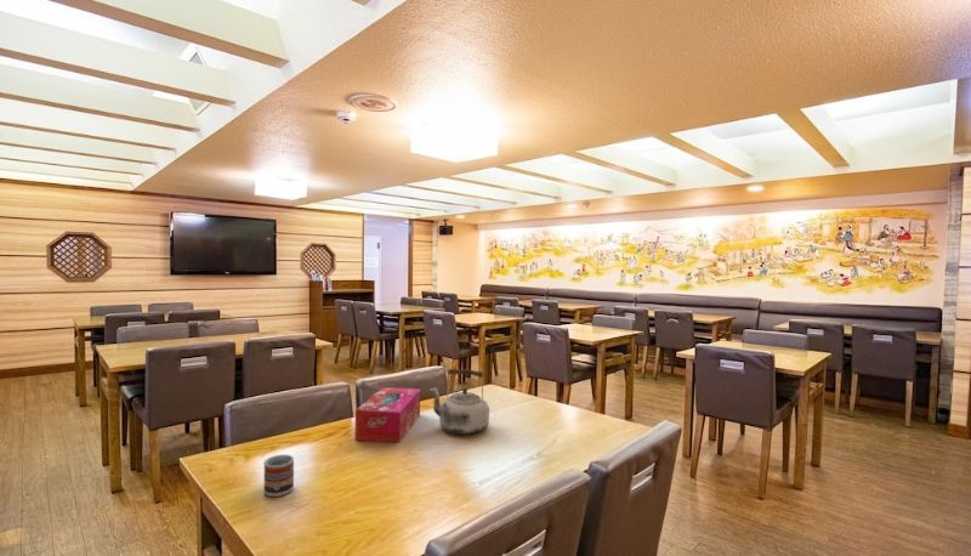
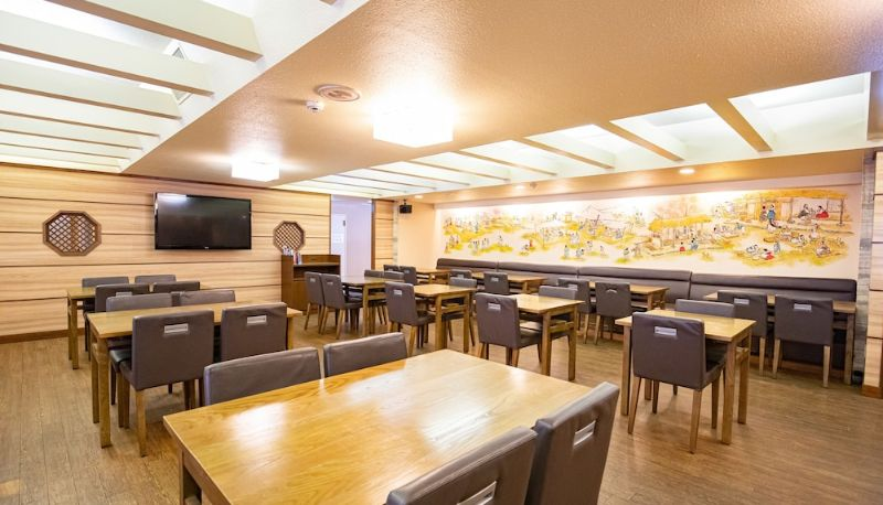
- kettle (458, 398)
- cup (277, 472)
- tissue box (390, 412)
